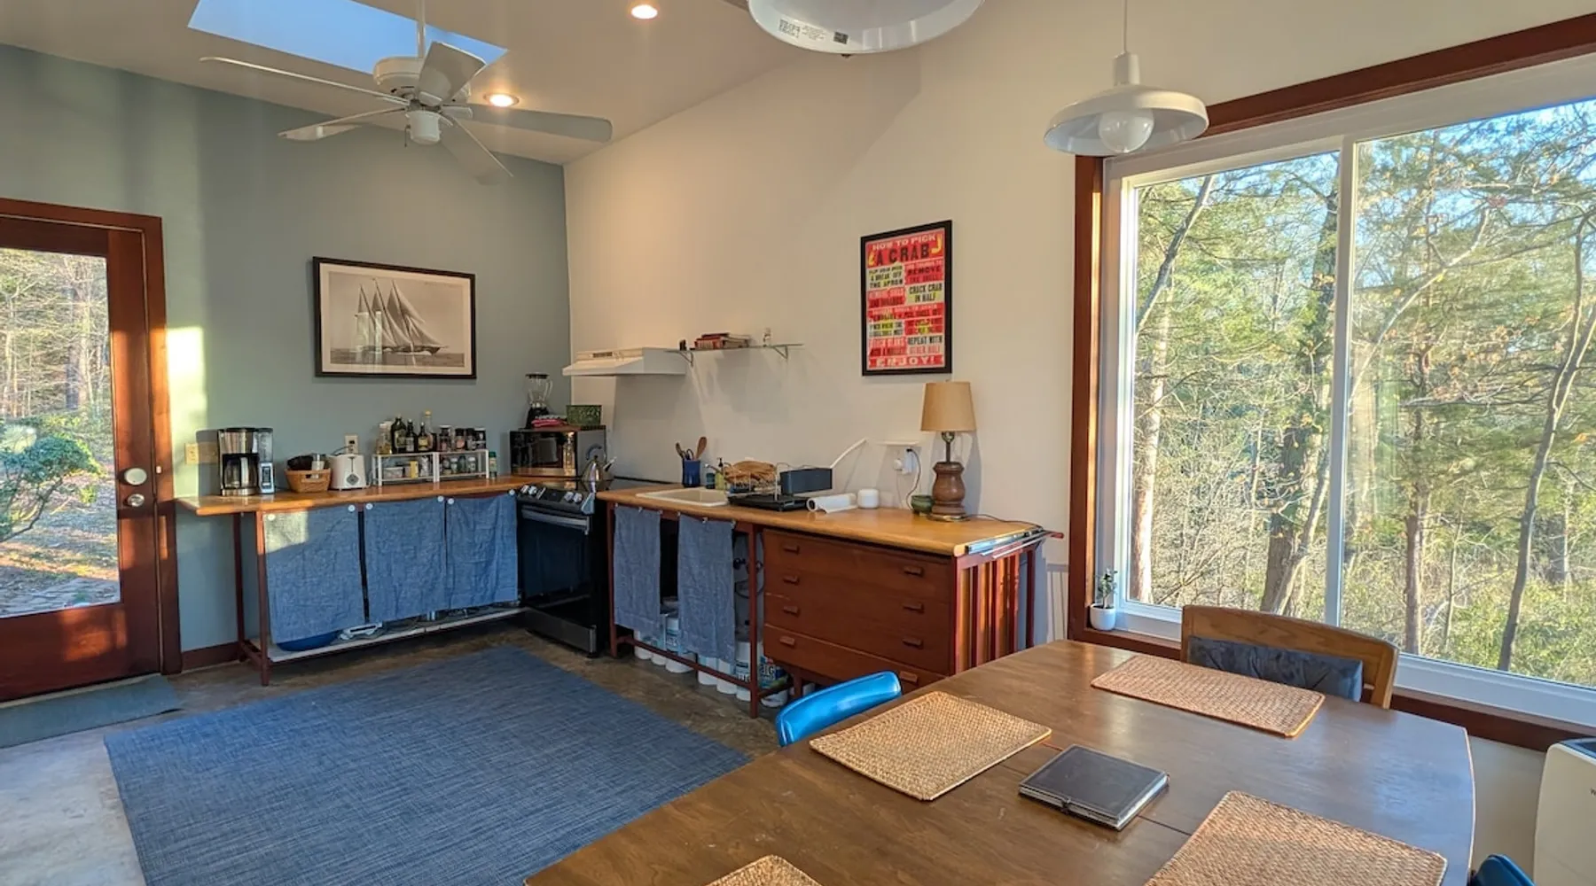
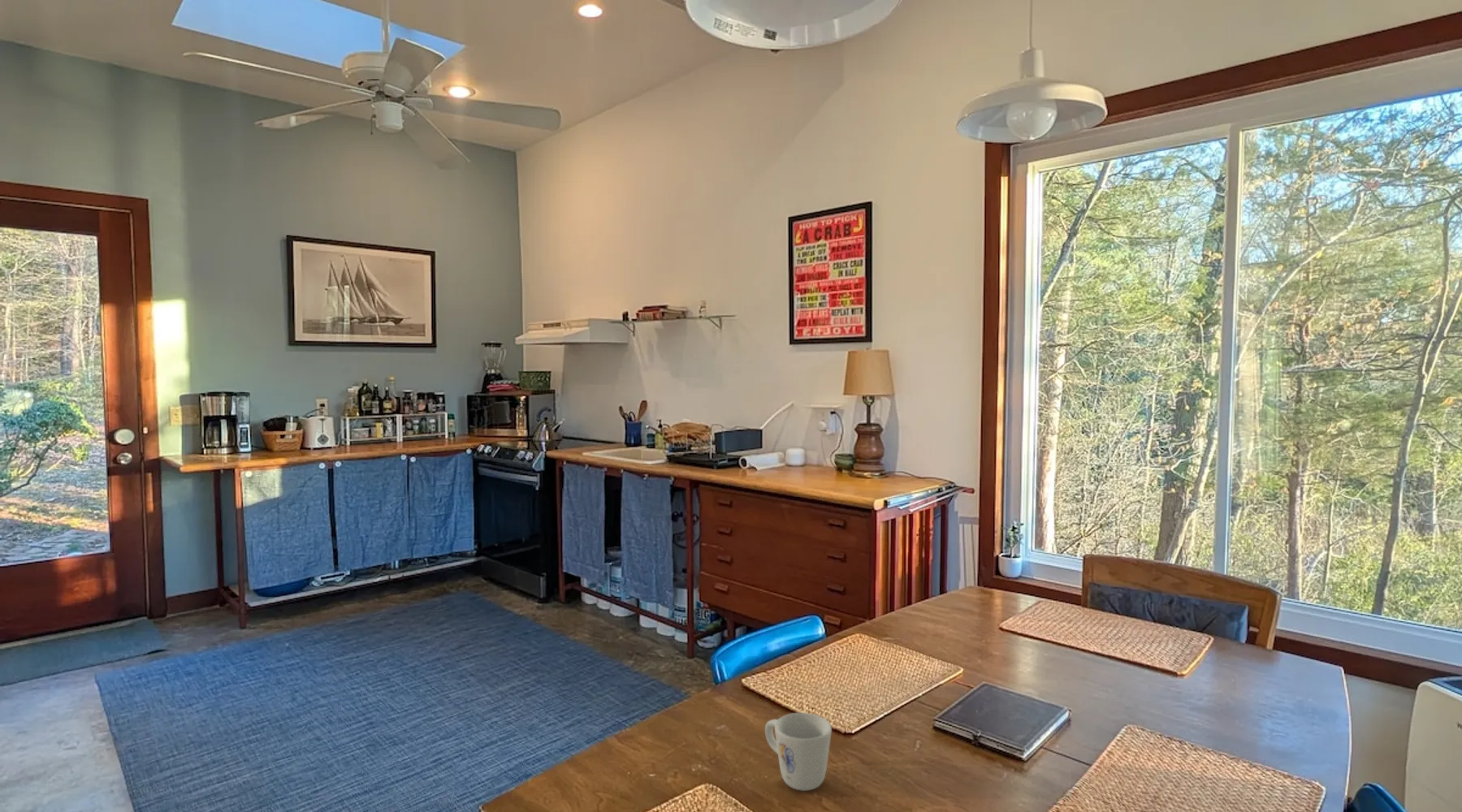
+ mug (794, 749)
